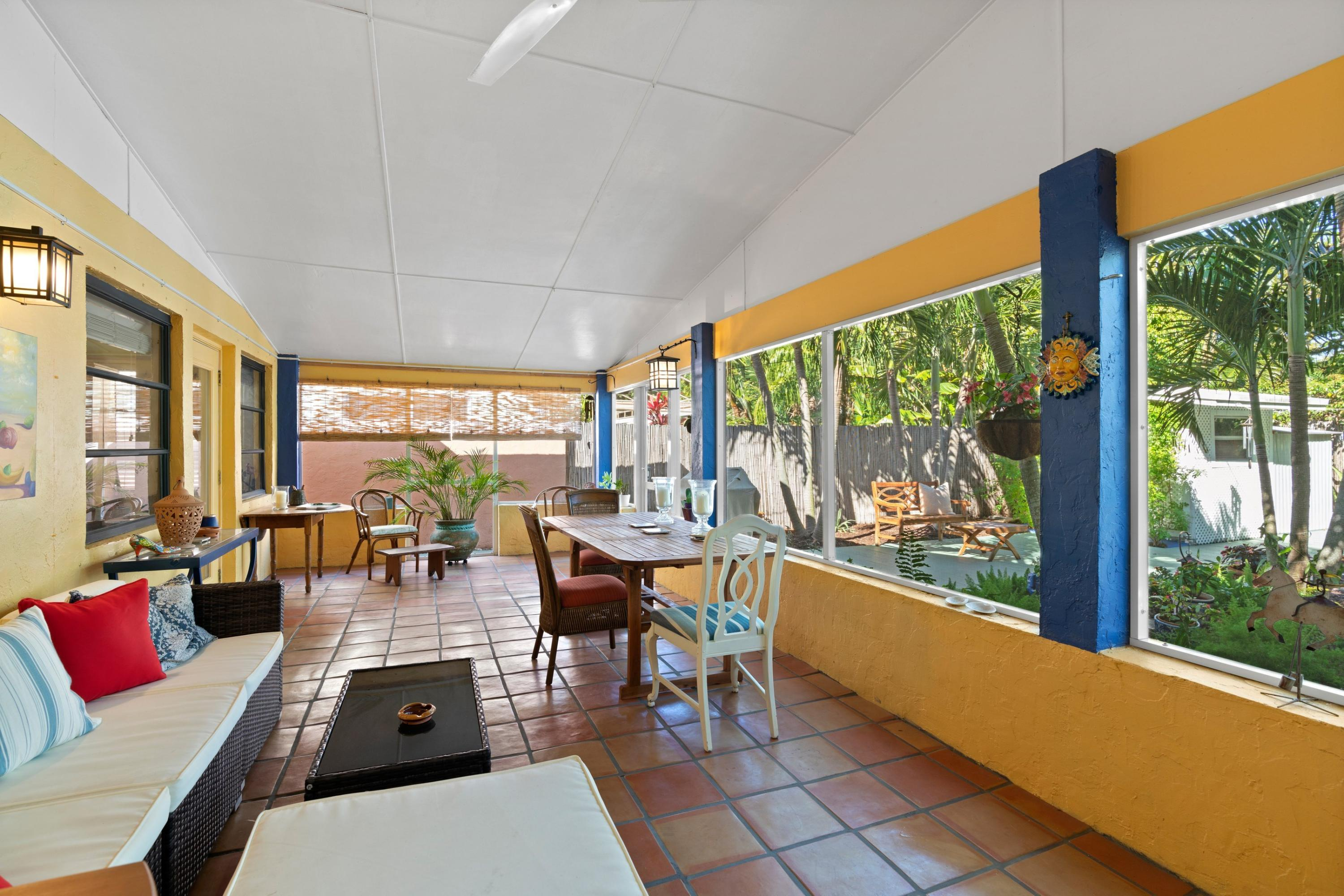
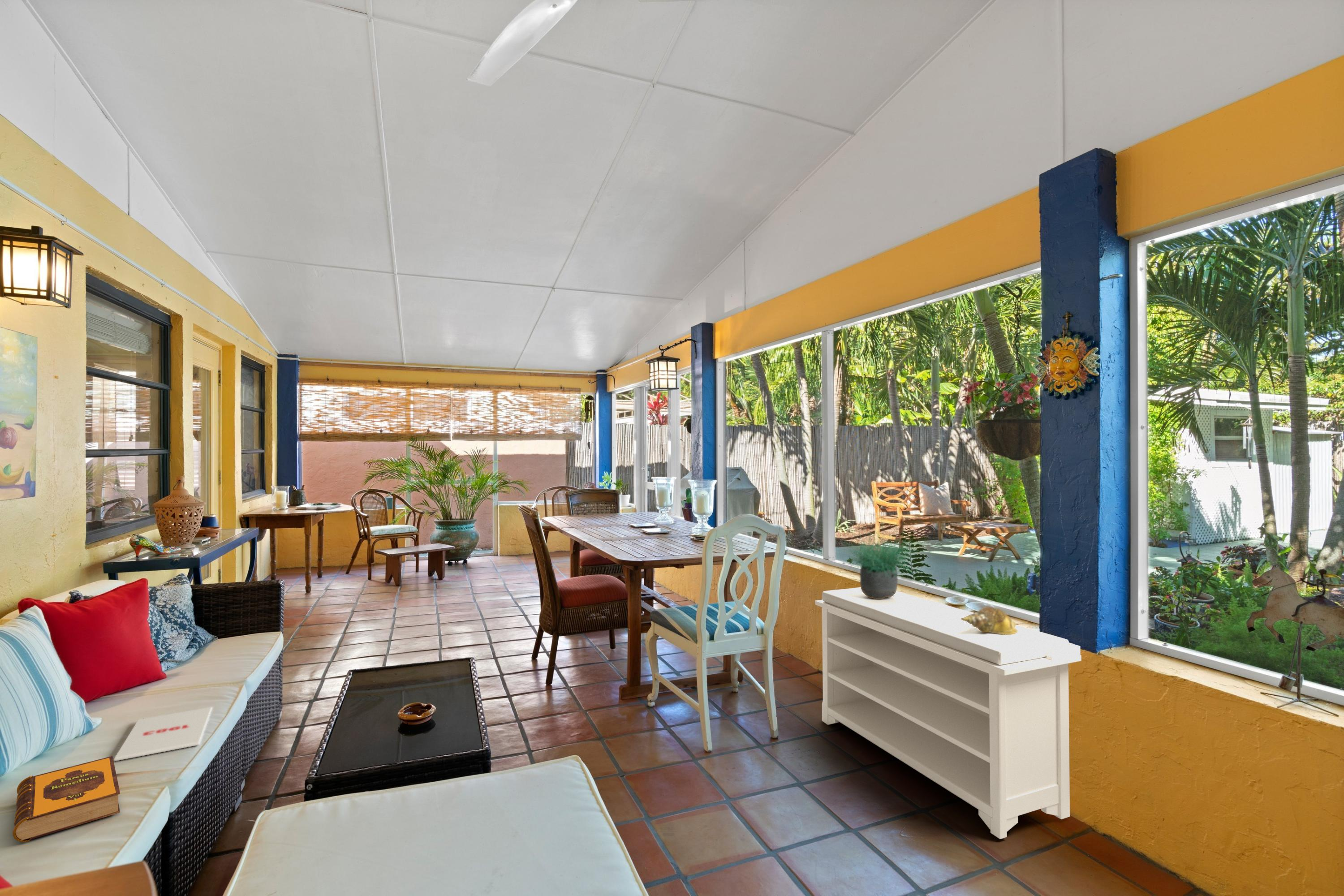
+ hardback book (67, 796)
+ bench (927, 687)
+ seashell (988, 620)
+ potted plant (878, 556)
+ magazine (168, 731)
